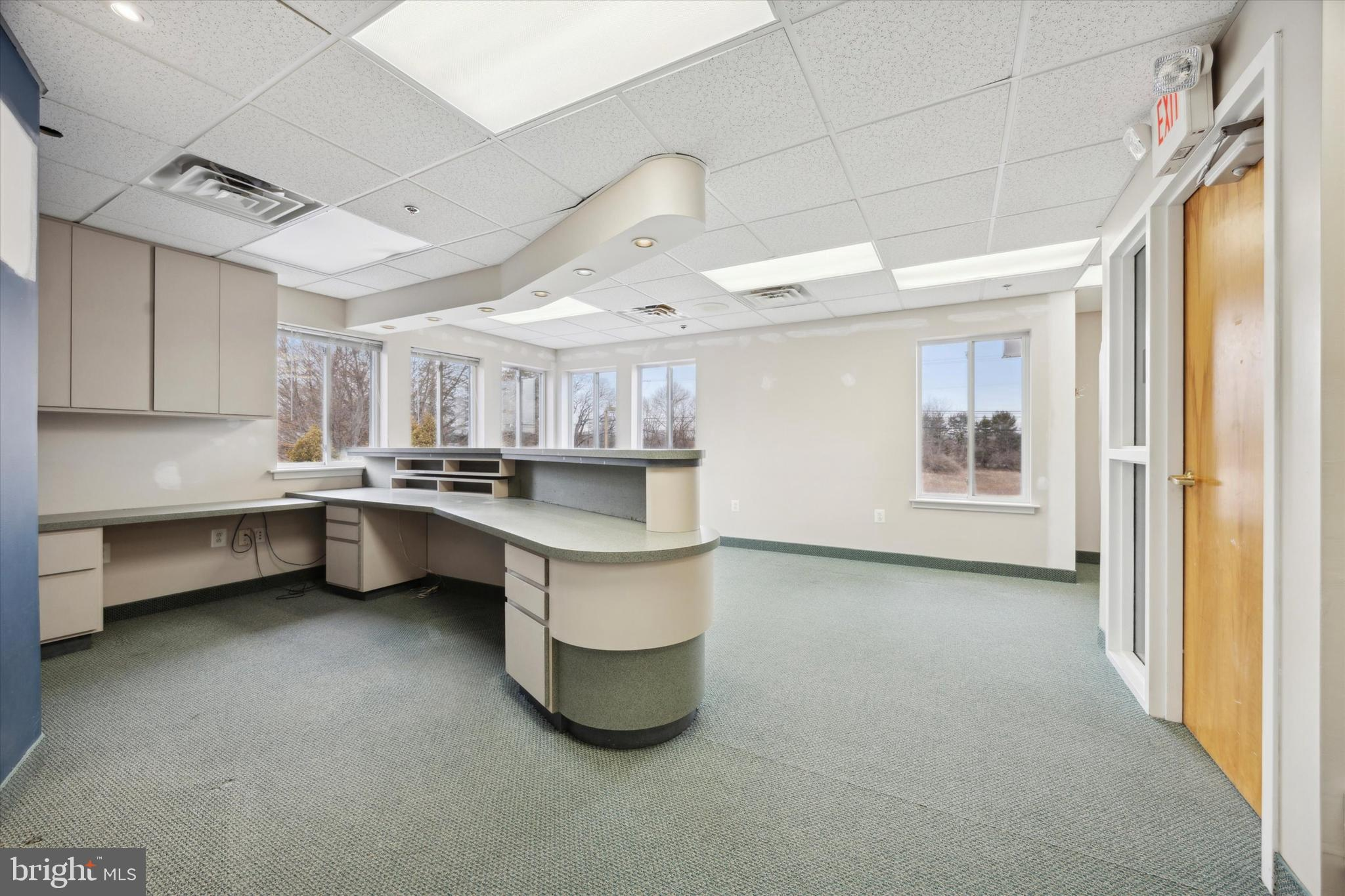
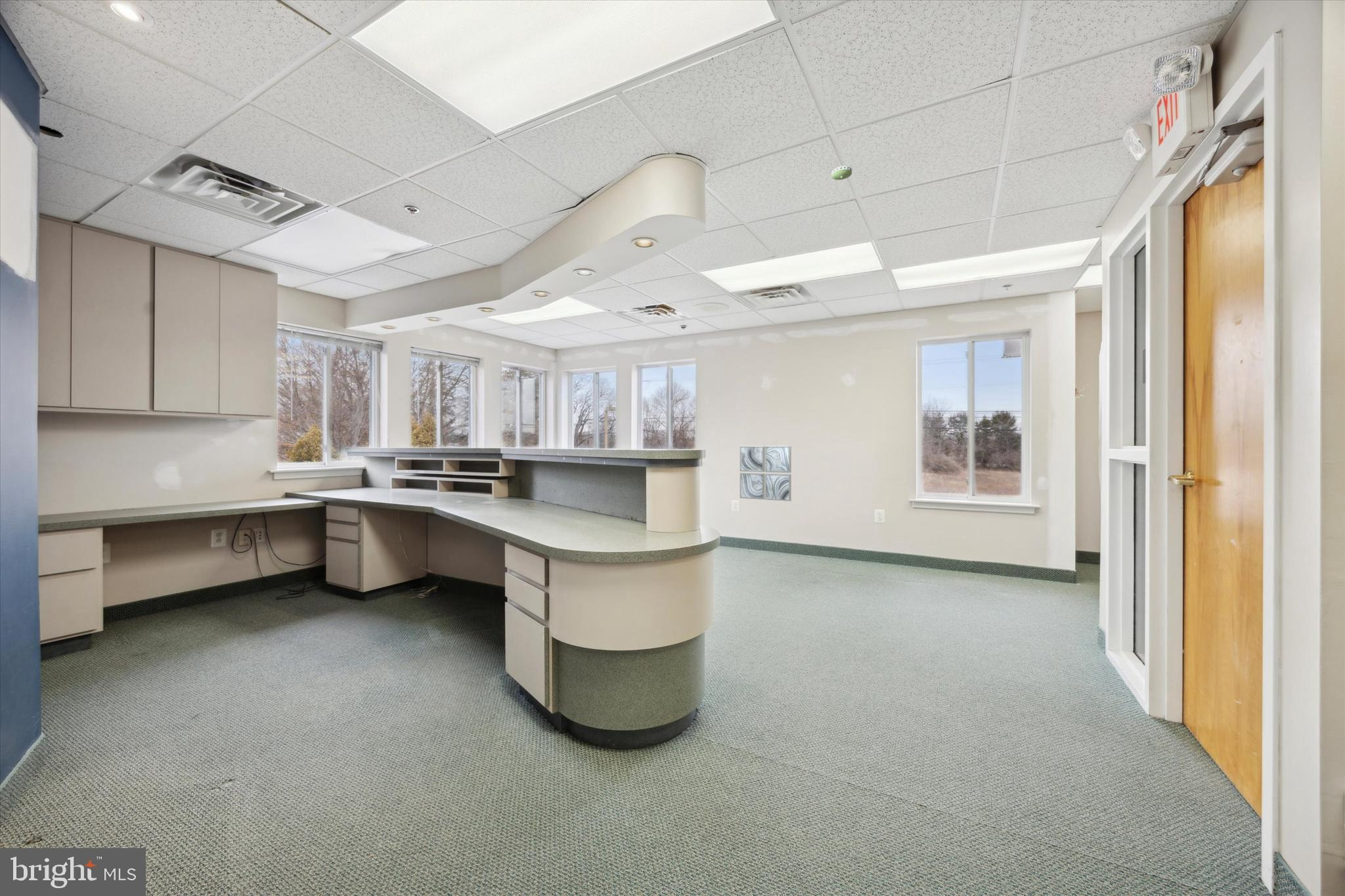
+ wall art (764, 473)
+ smoke detector (841, 172)
